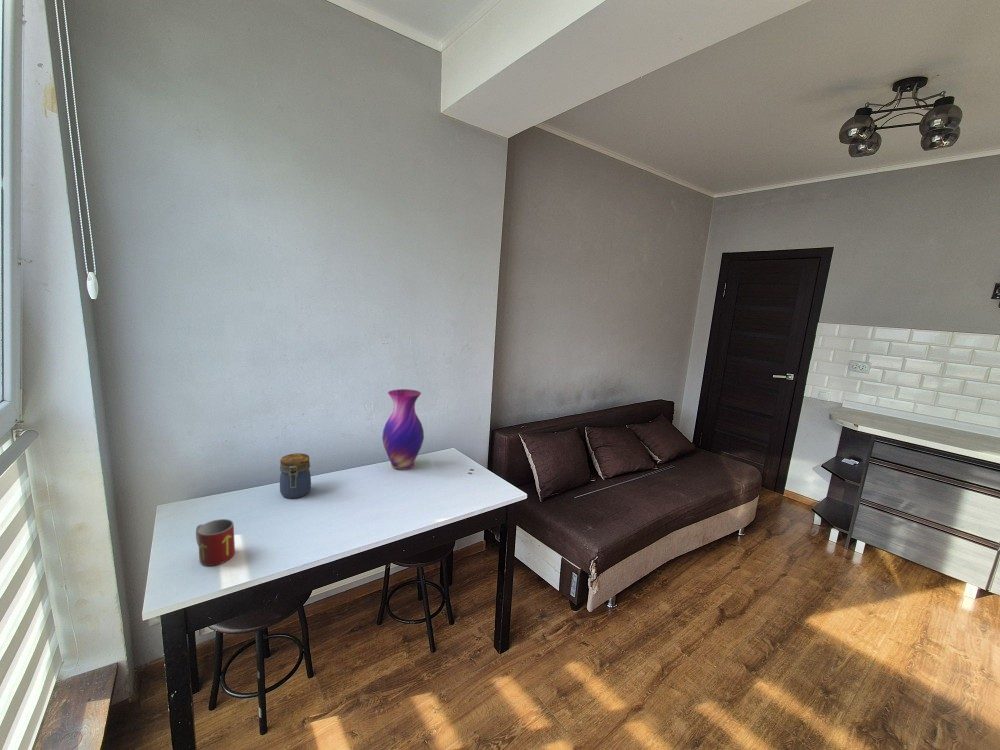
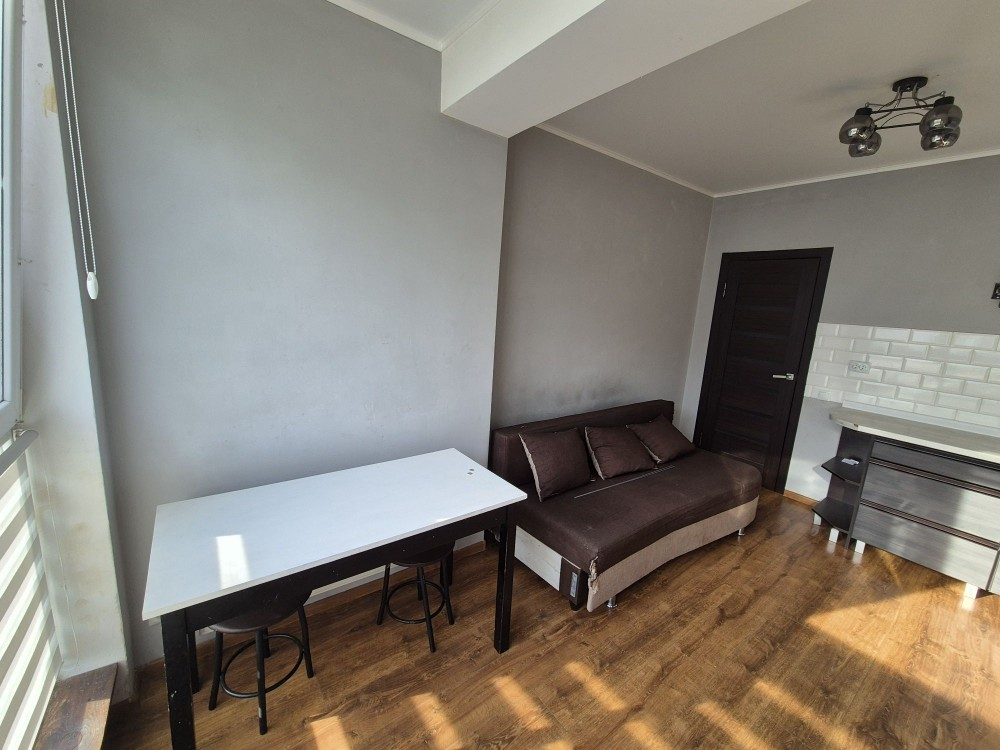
- jar (295, 475)
- mug (212, 540)
- vase (403, 430)
